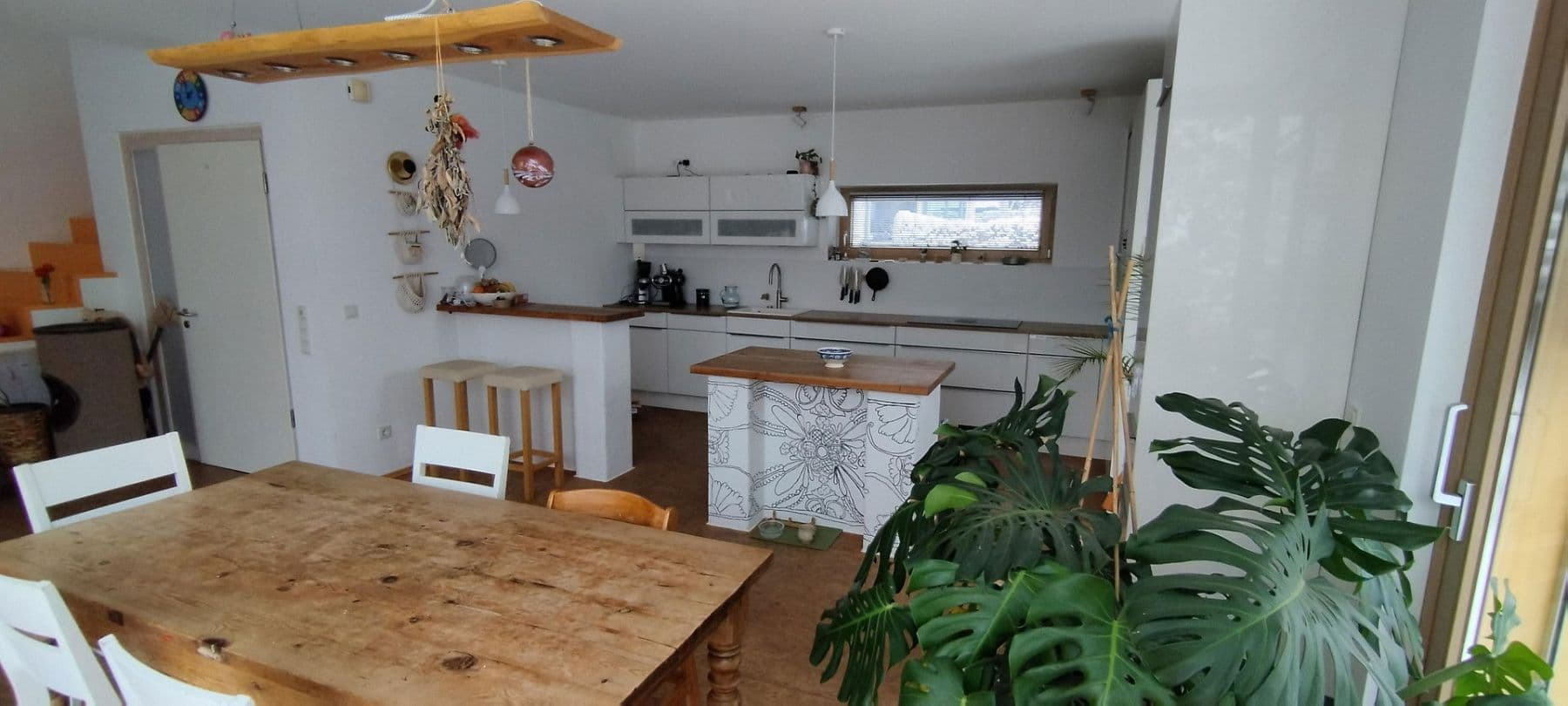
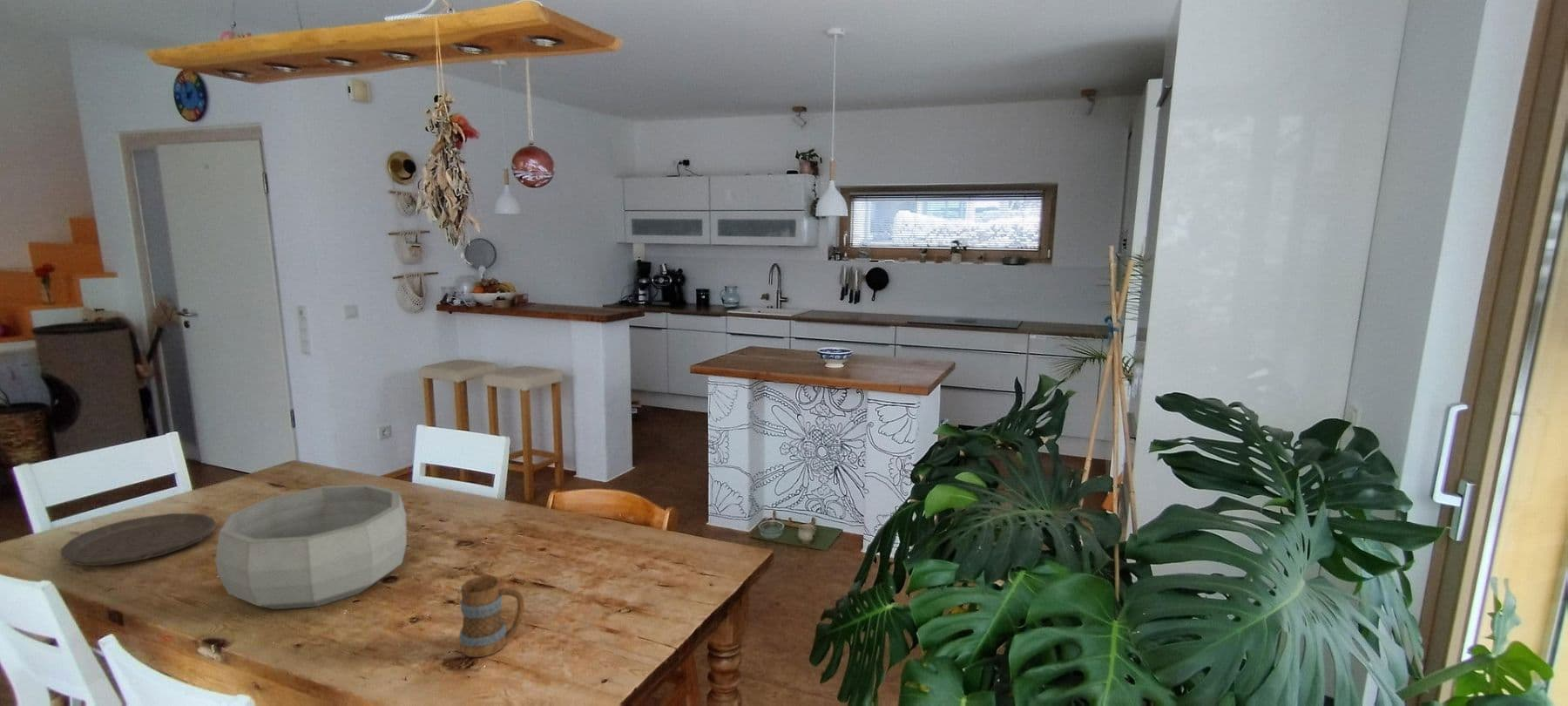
+ mug (491, 613)
+ plate (142, 539)
+ decorative bowl (319, 546)
